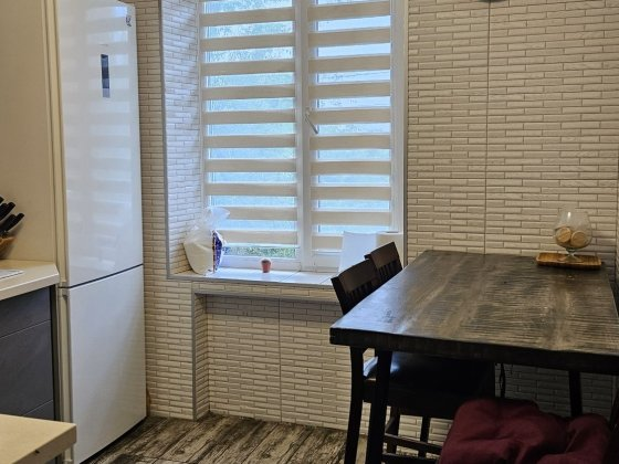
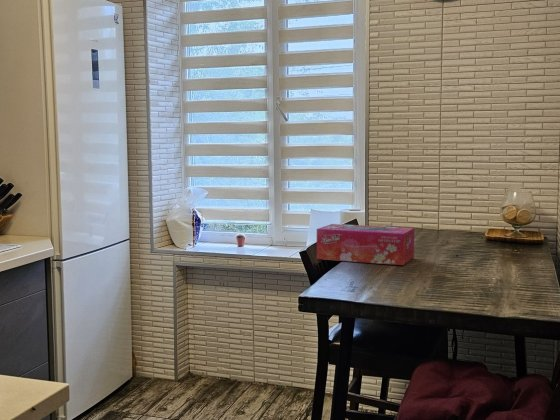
+ tissue box (365, 243)
